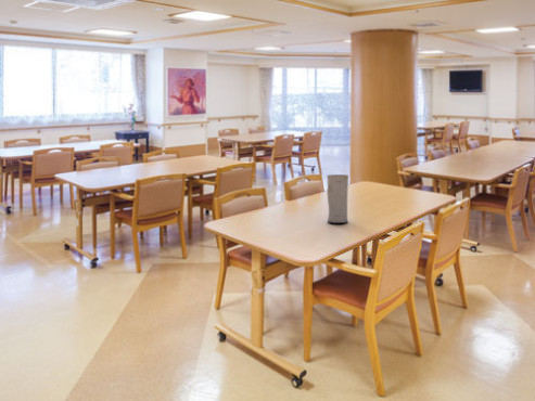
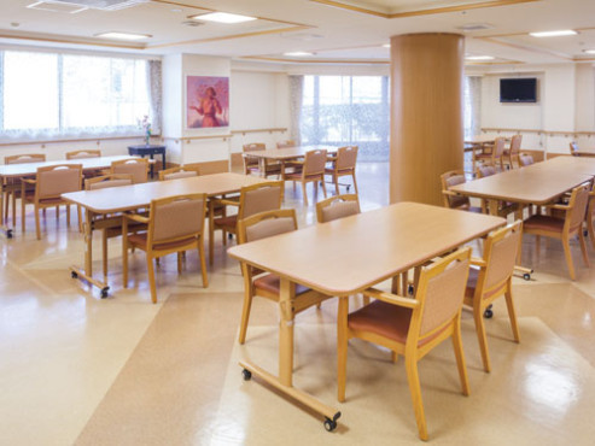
- vase (337, 198)
